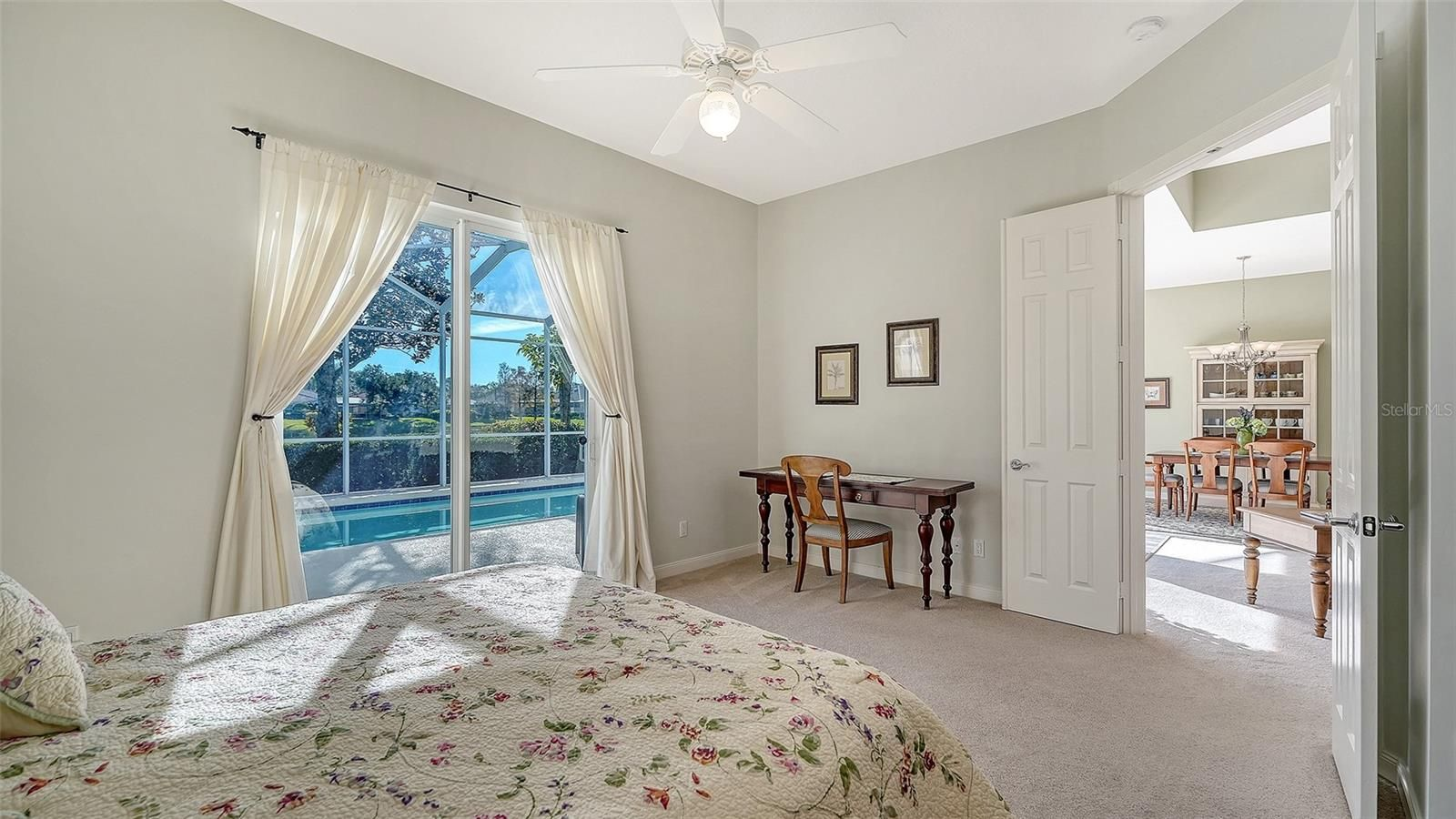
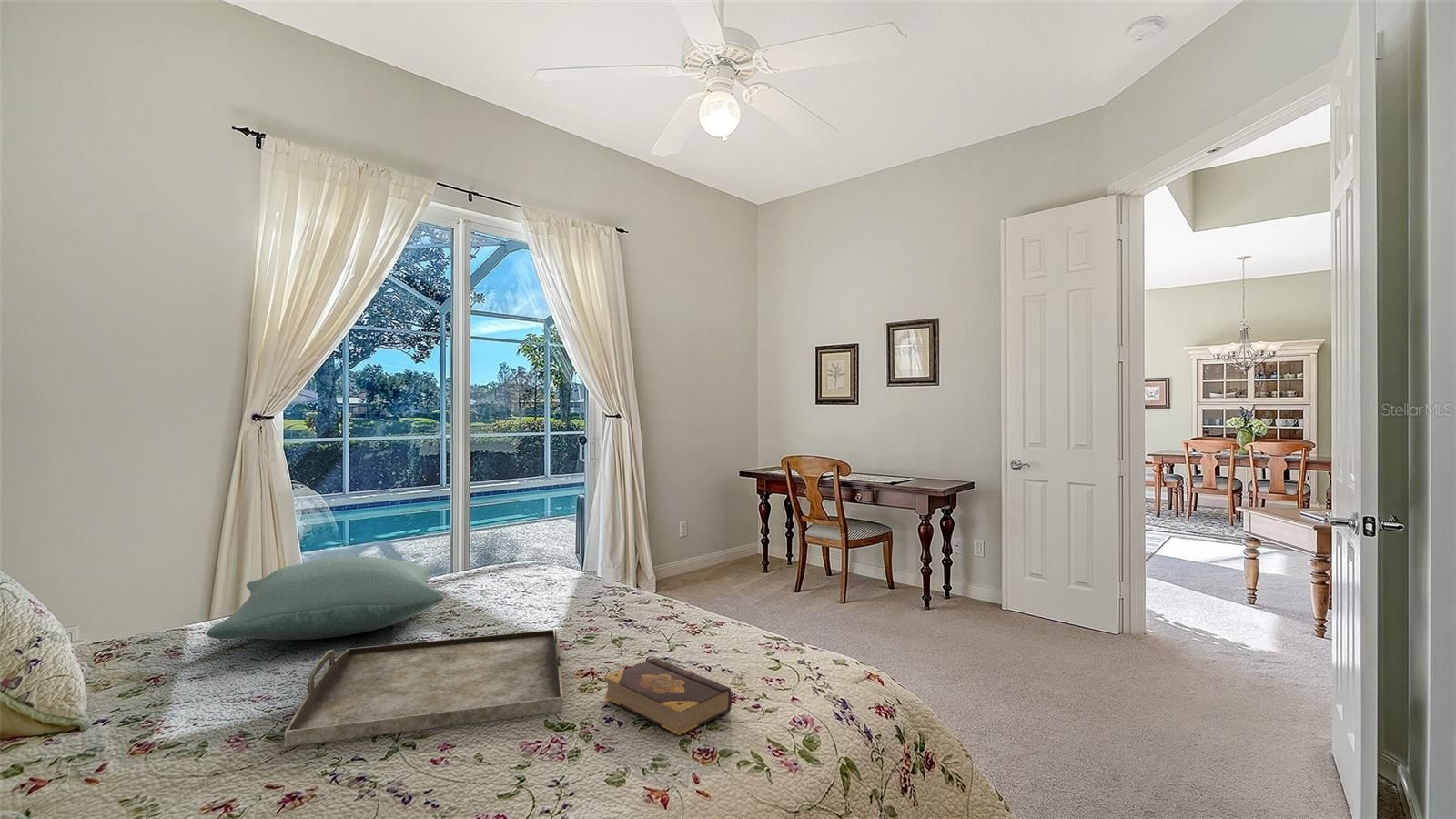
+ book (661, 690)
+ pillow (339, 593)
+ serving tray (445, 665)
